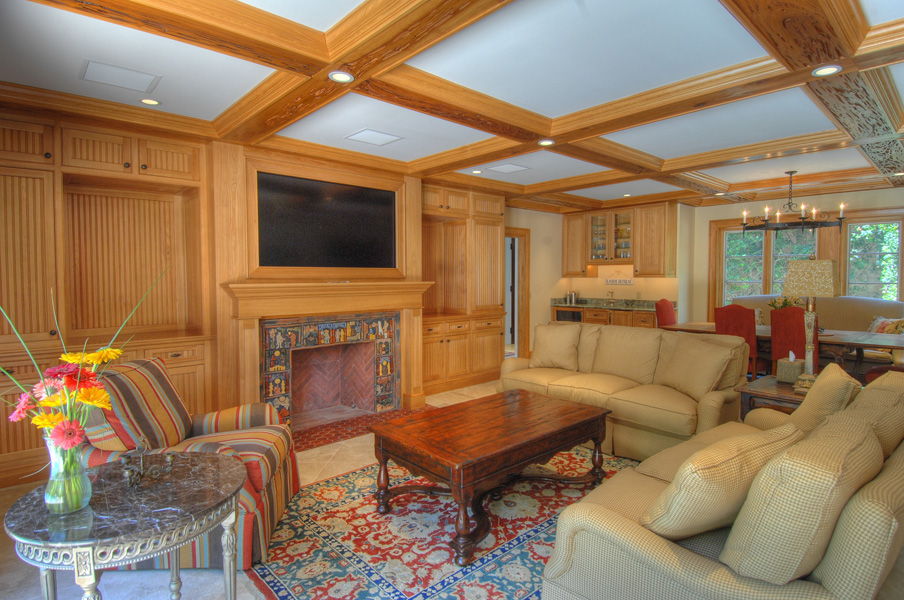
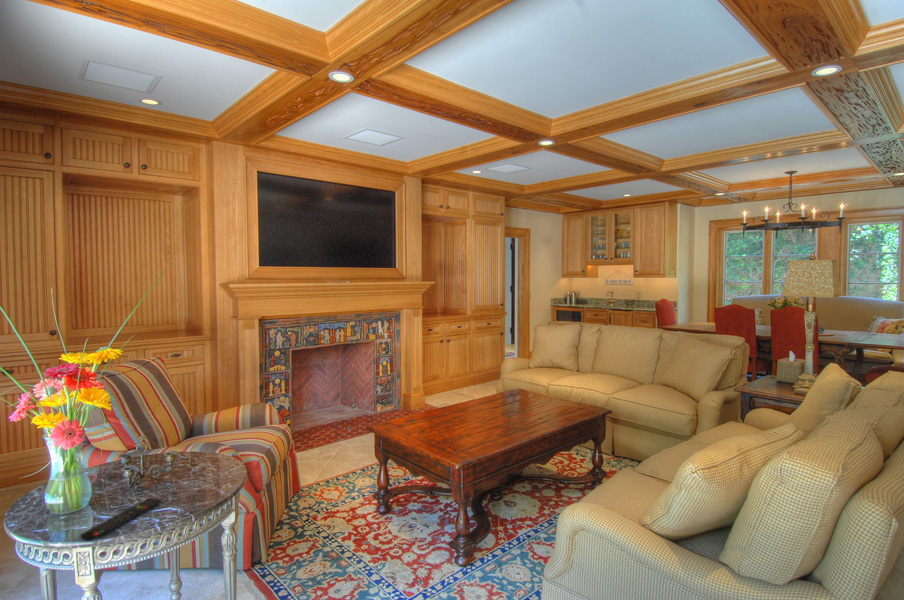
+ remote control (123, 518)
